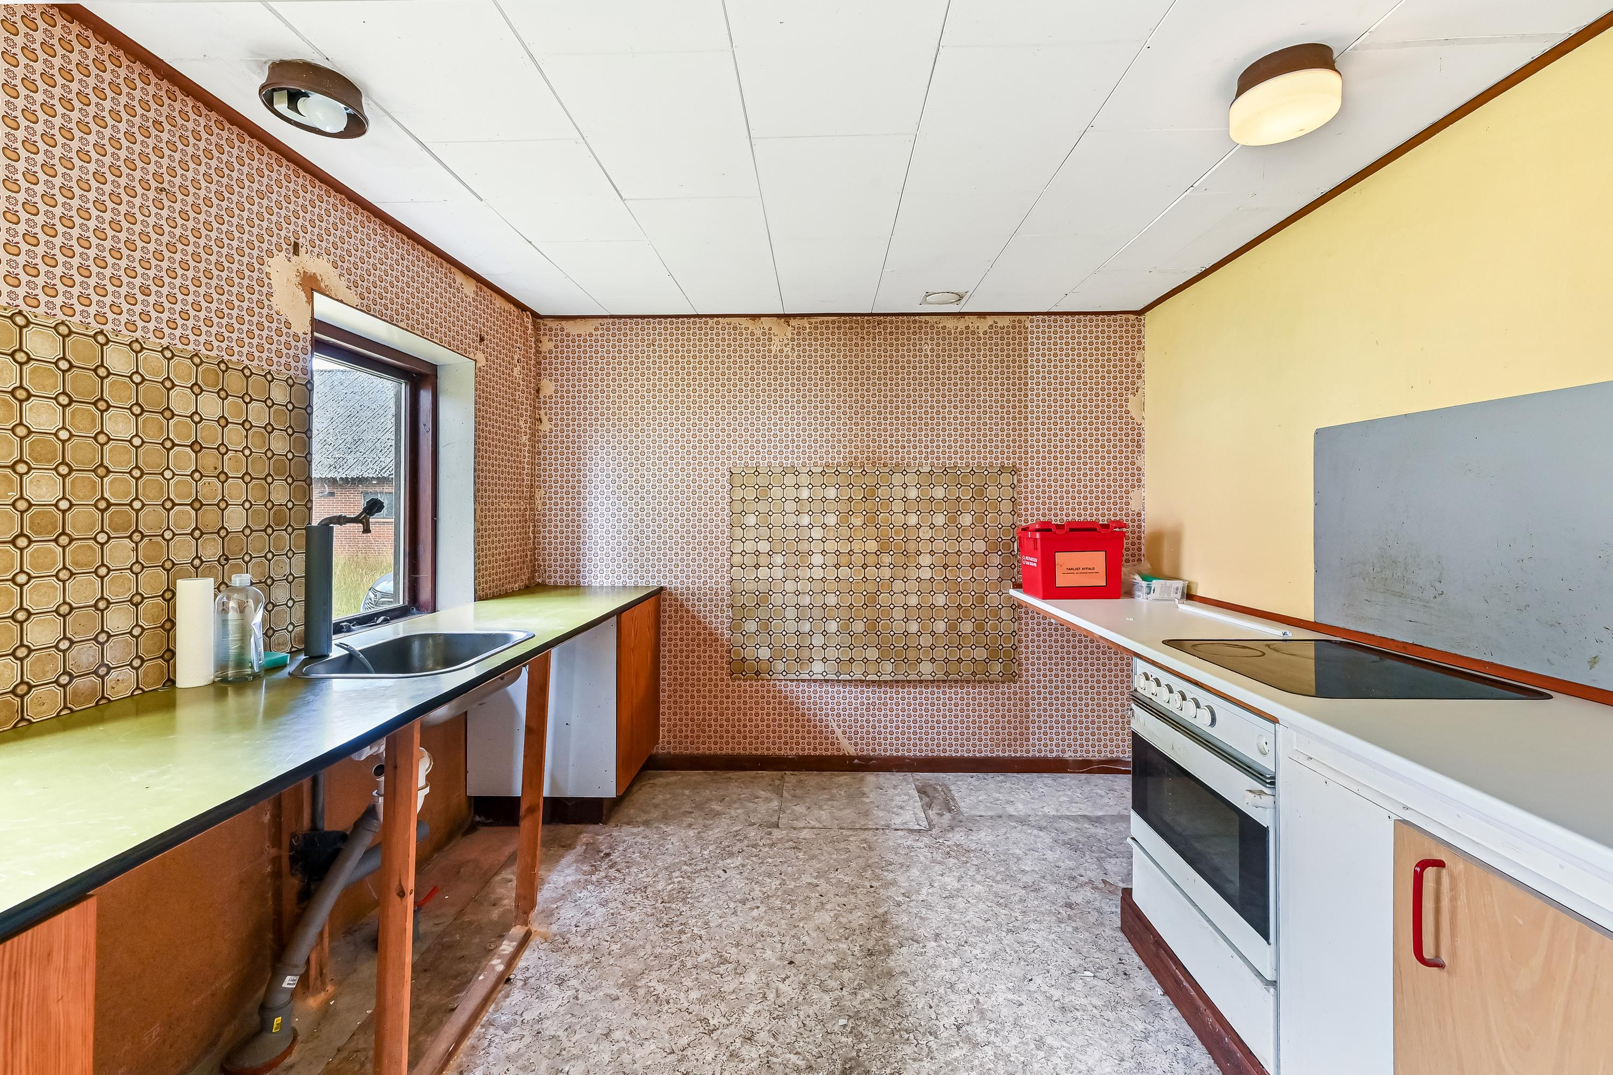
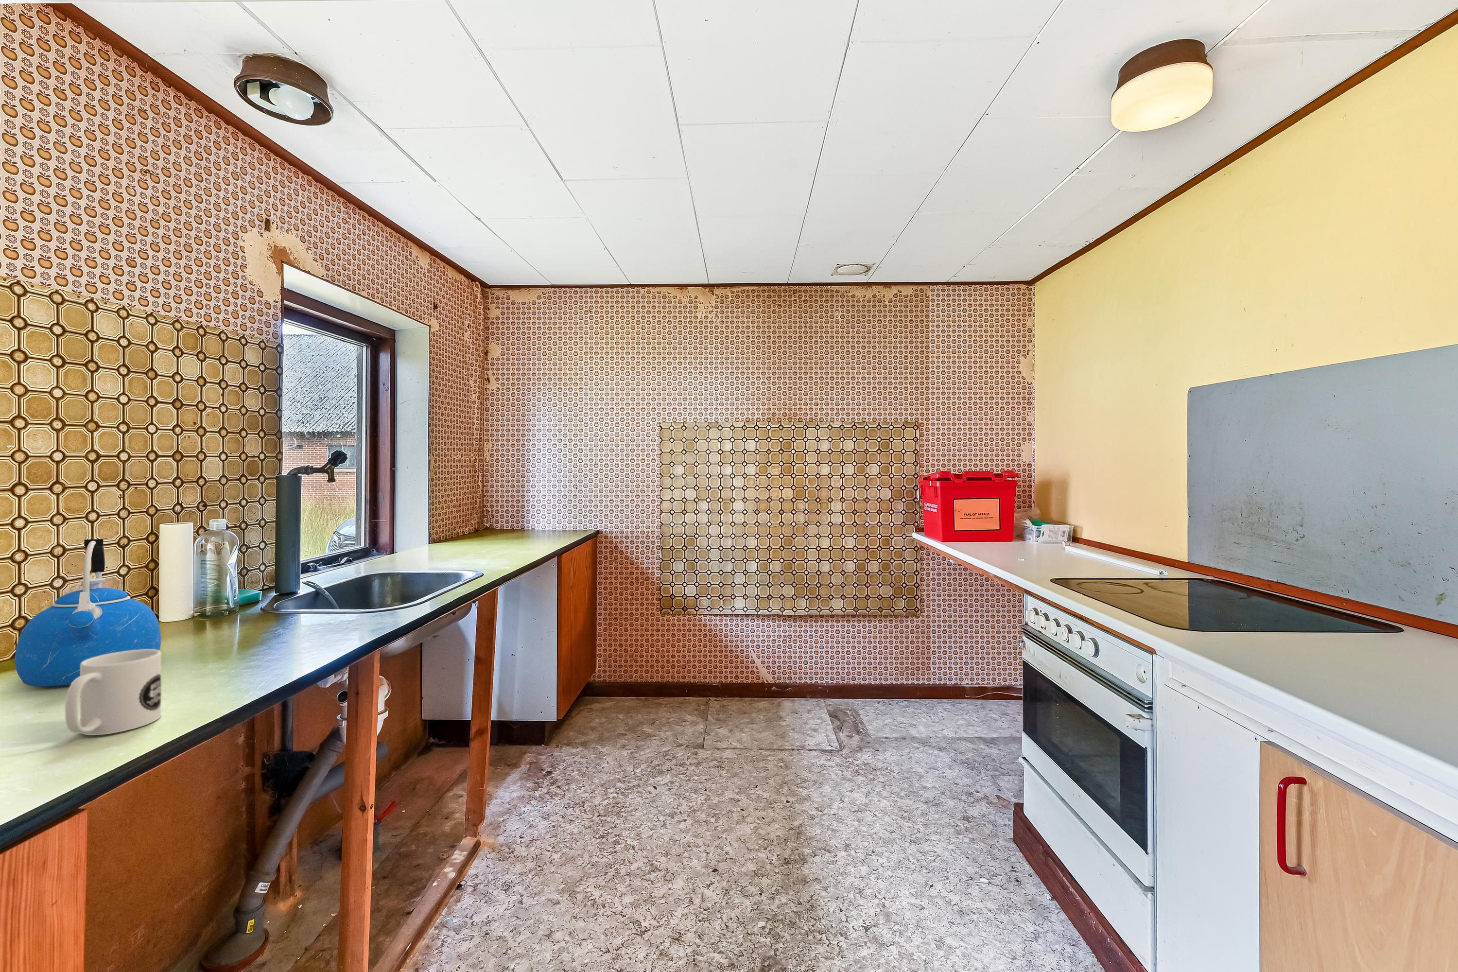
+ mug (111, 694)
+ kettle (90, 608)
